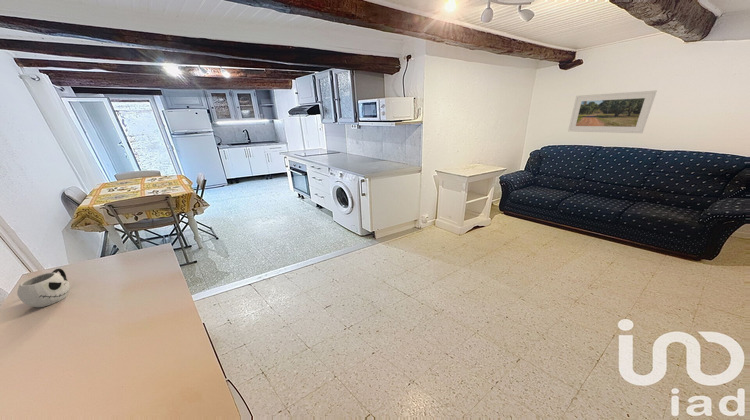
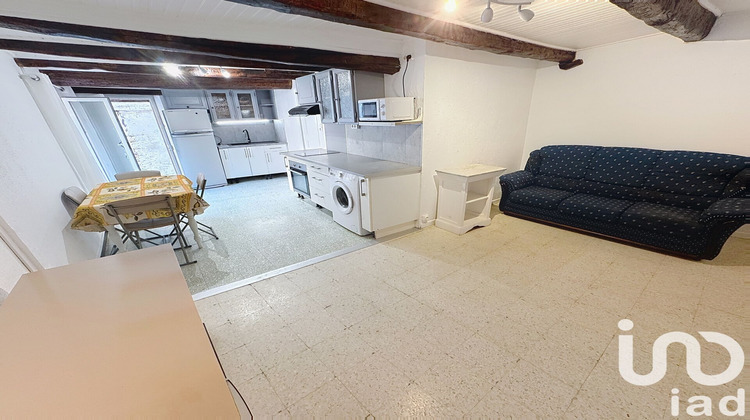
- mug (49, 286)
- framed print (607, 113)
